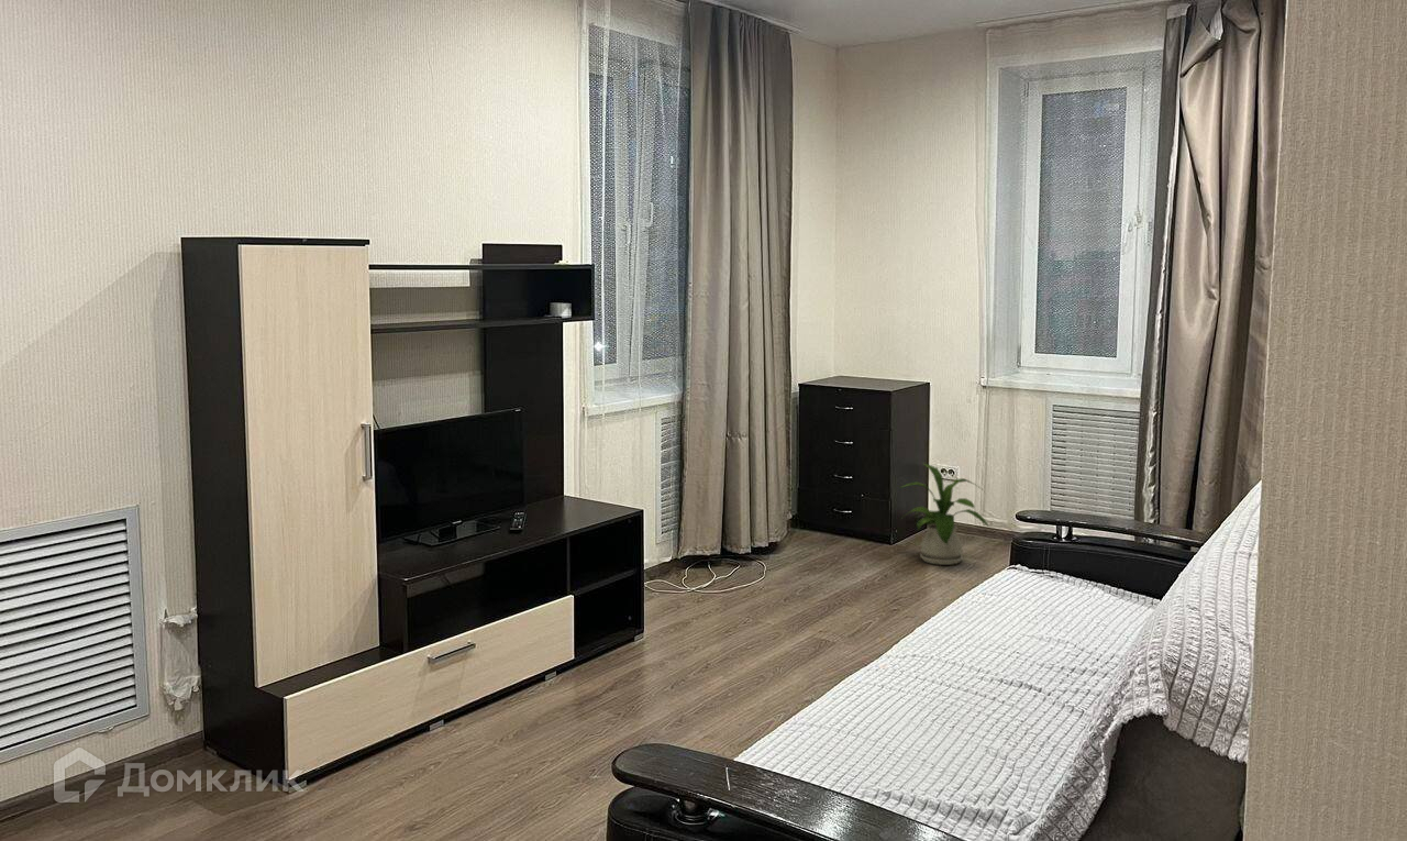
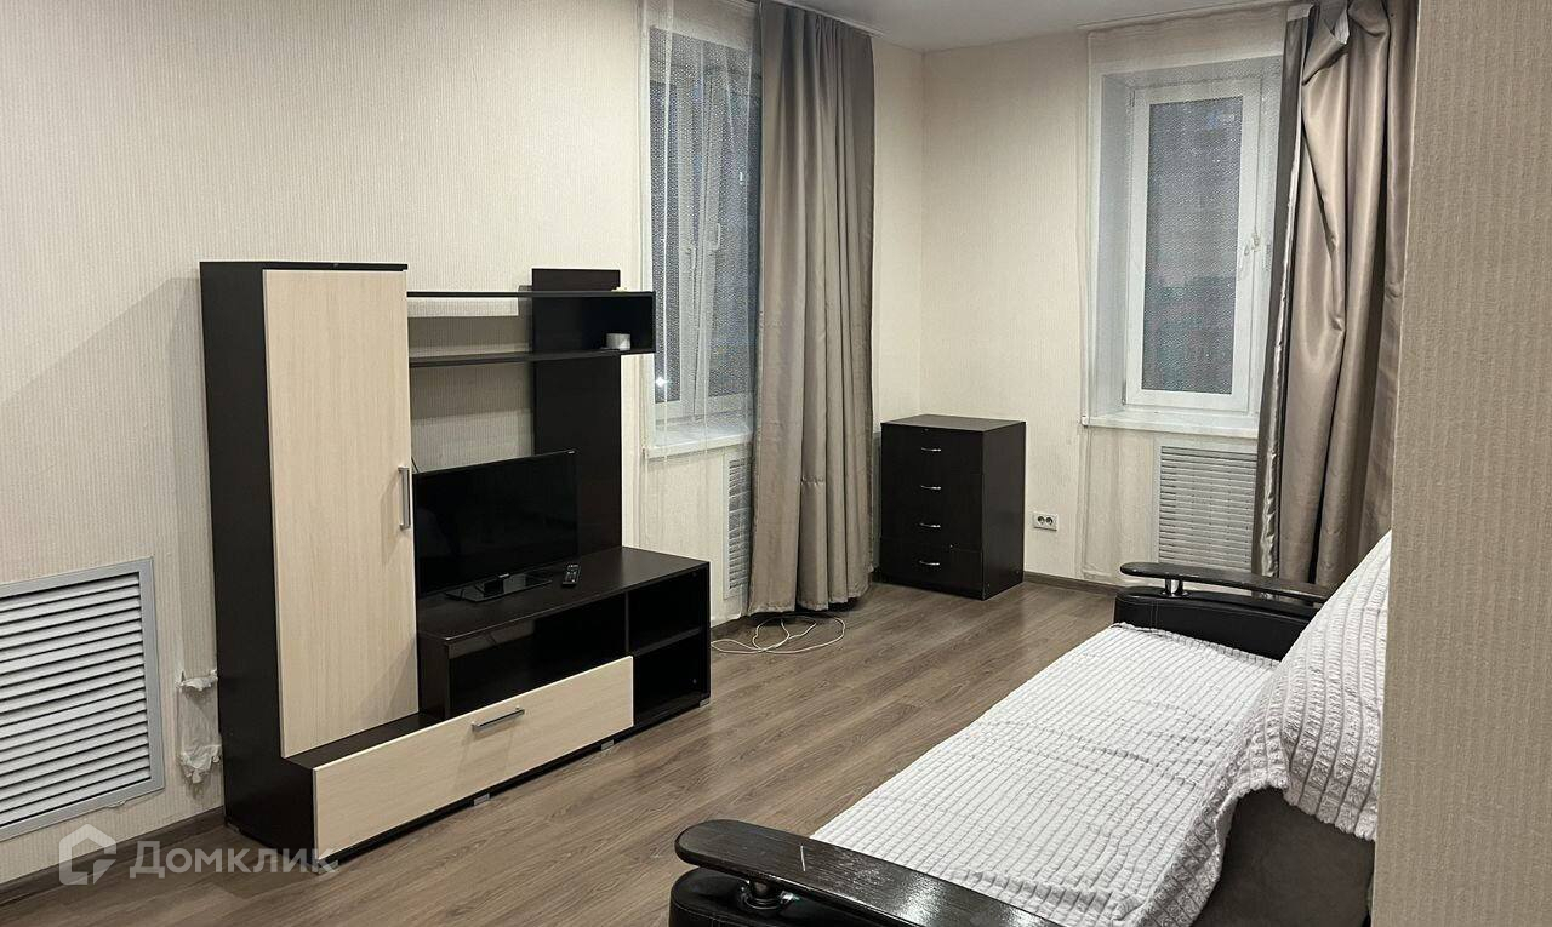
- house plant (941, 516)
